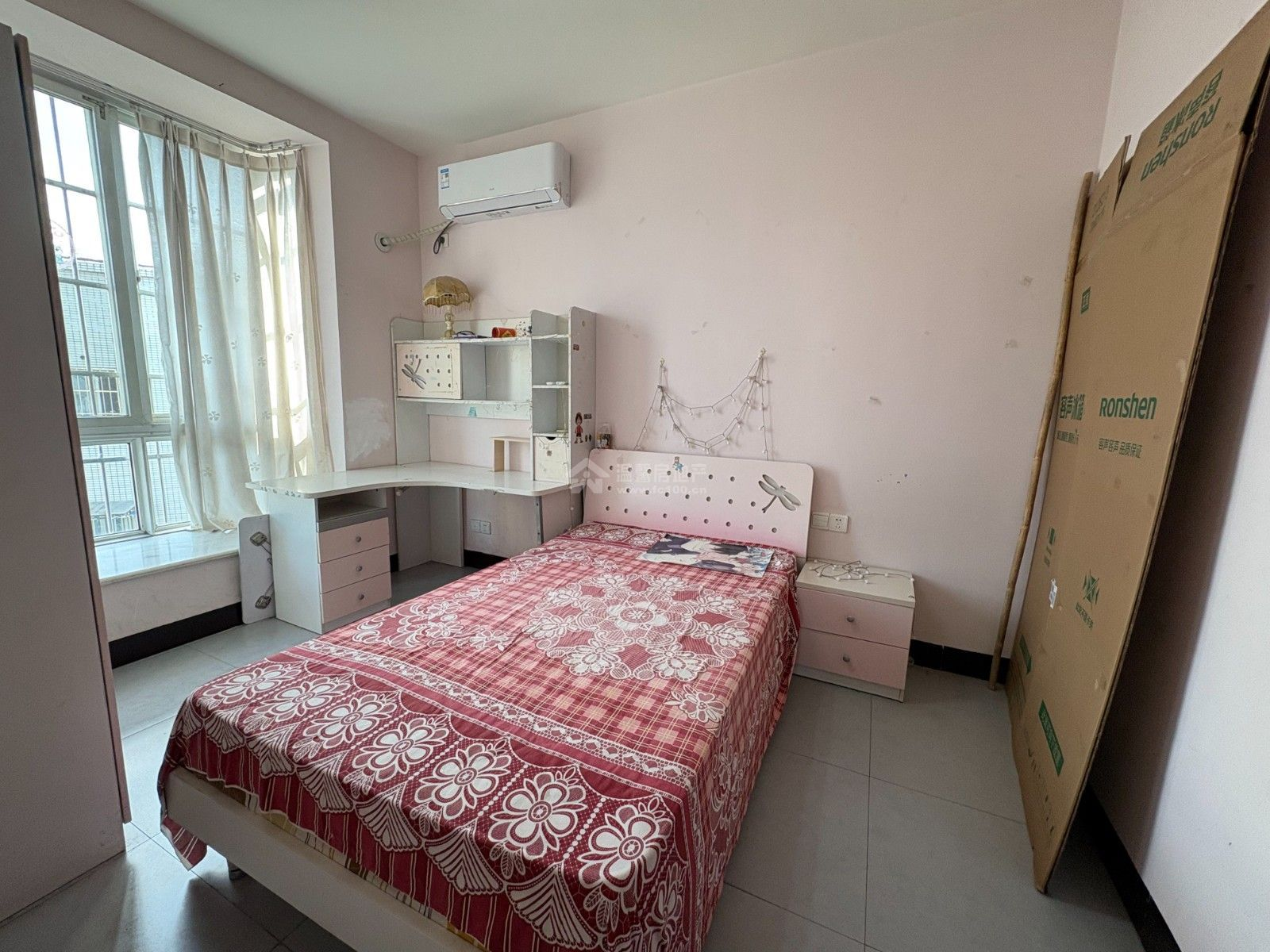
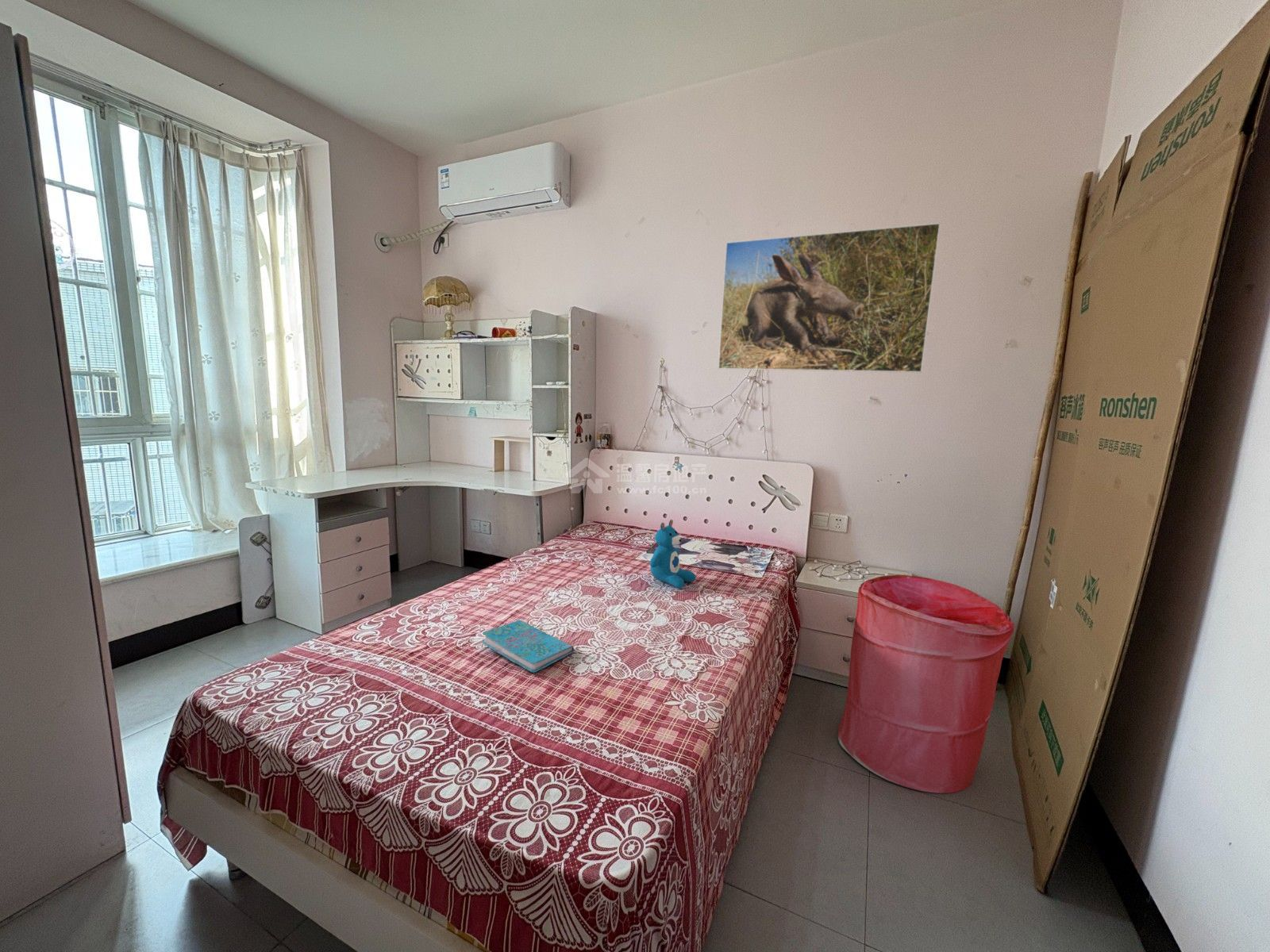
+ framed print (818, 304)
+ teddy bear (673, 552)
+ cover (527, 642)
+ laundry hamper (920, 673)
